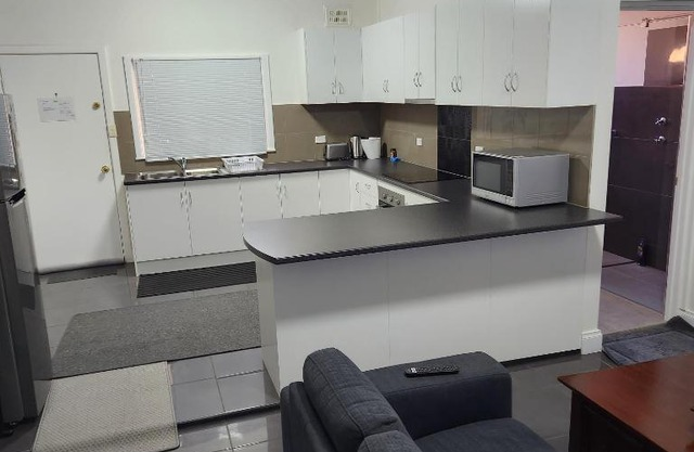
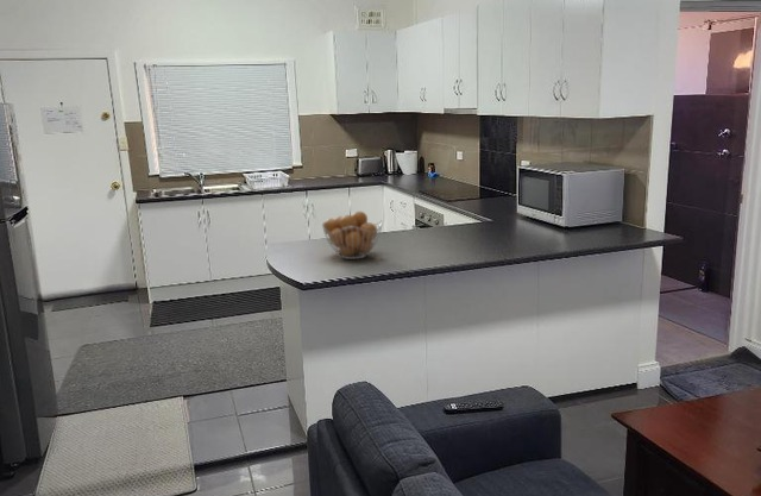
+ fruit basket (352, 234)
